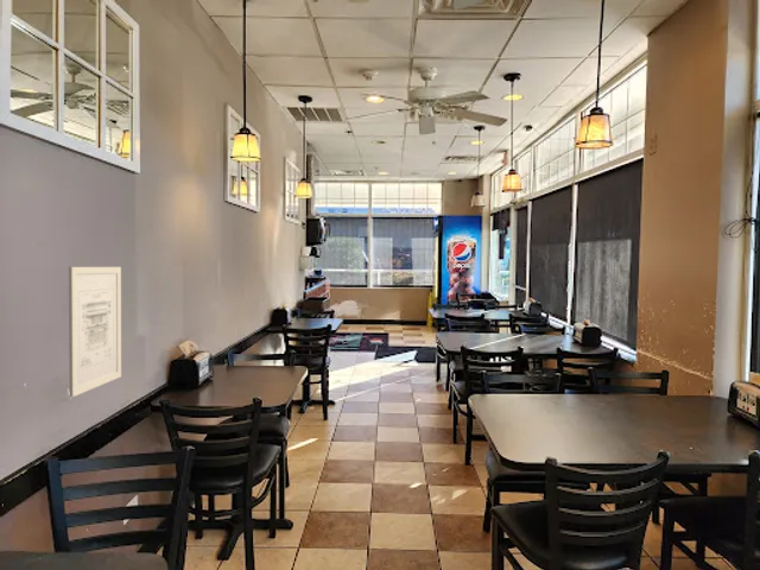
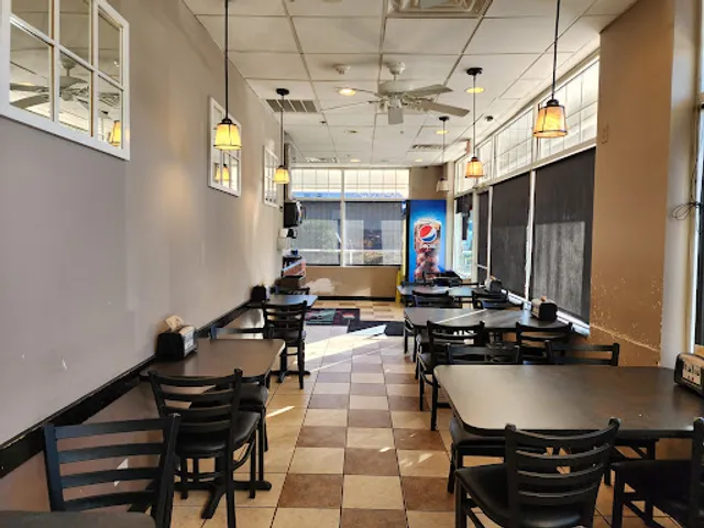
- wall art (97, 327)
